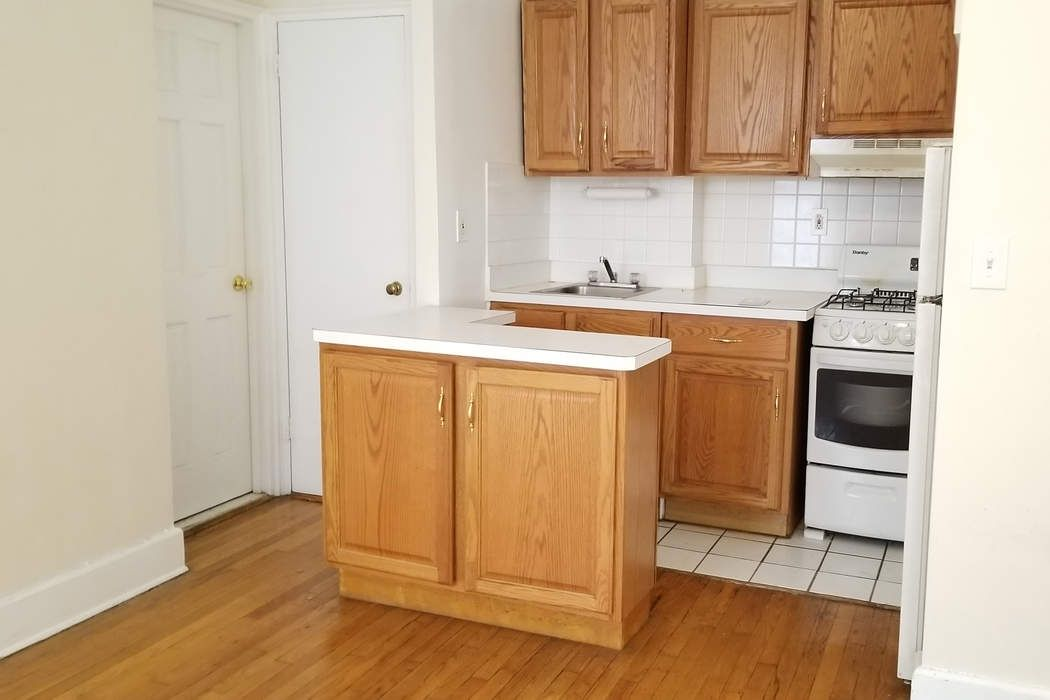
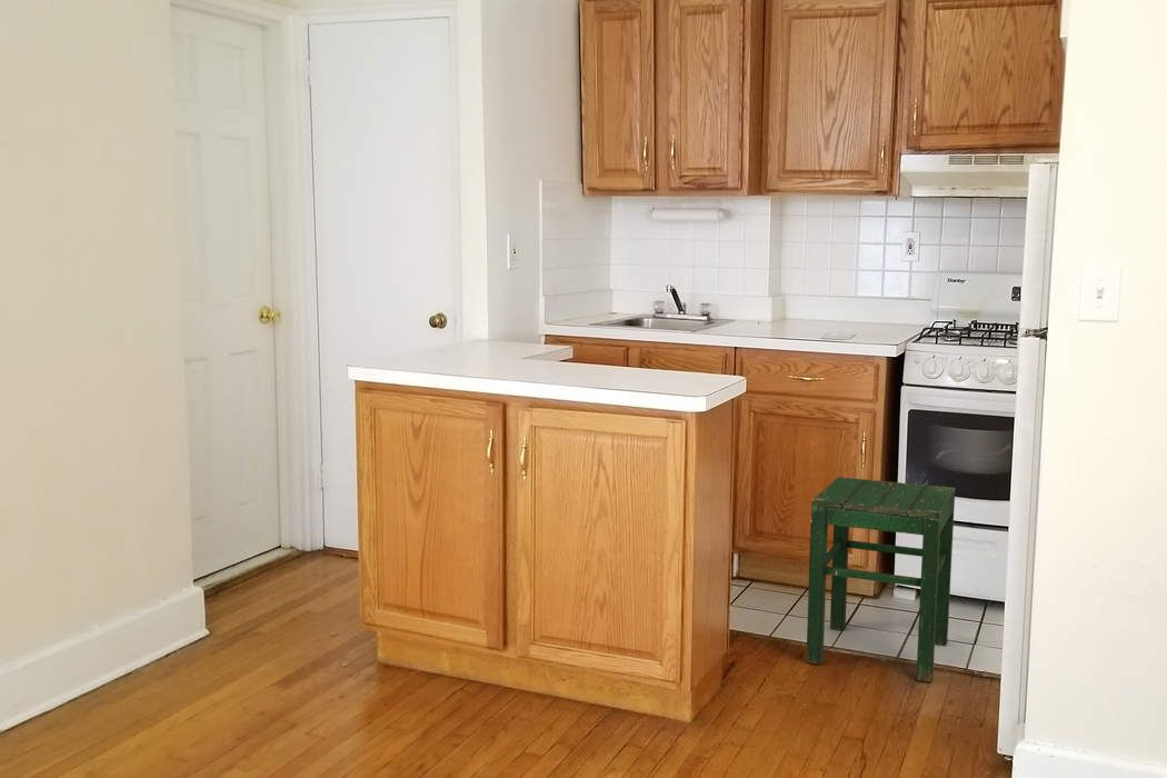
+ stool (881, 573)
